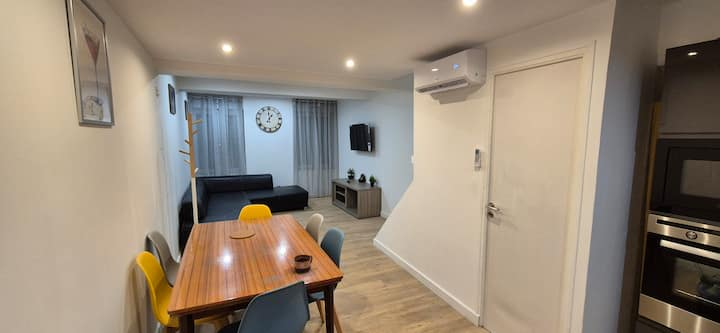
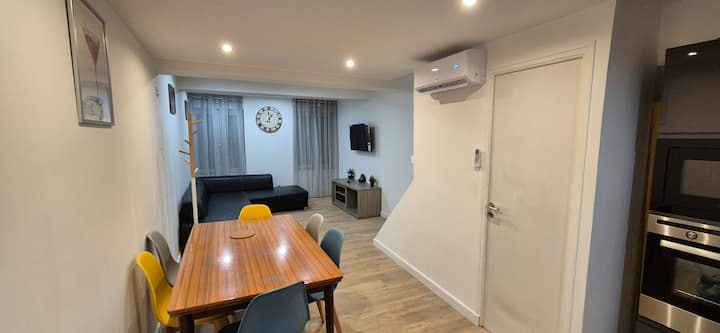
- cup (303, 263)
